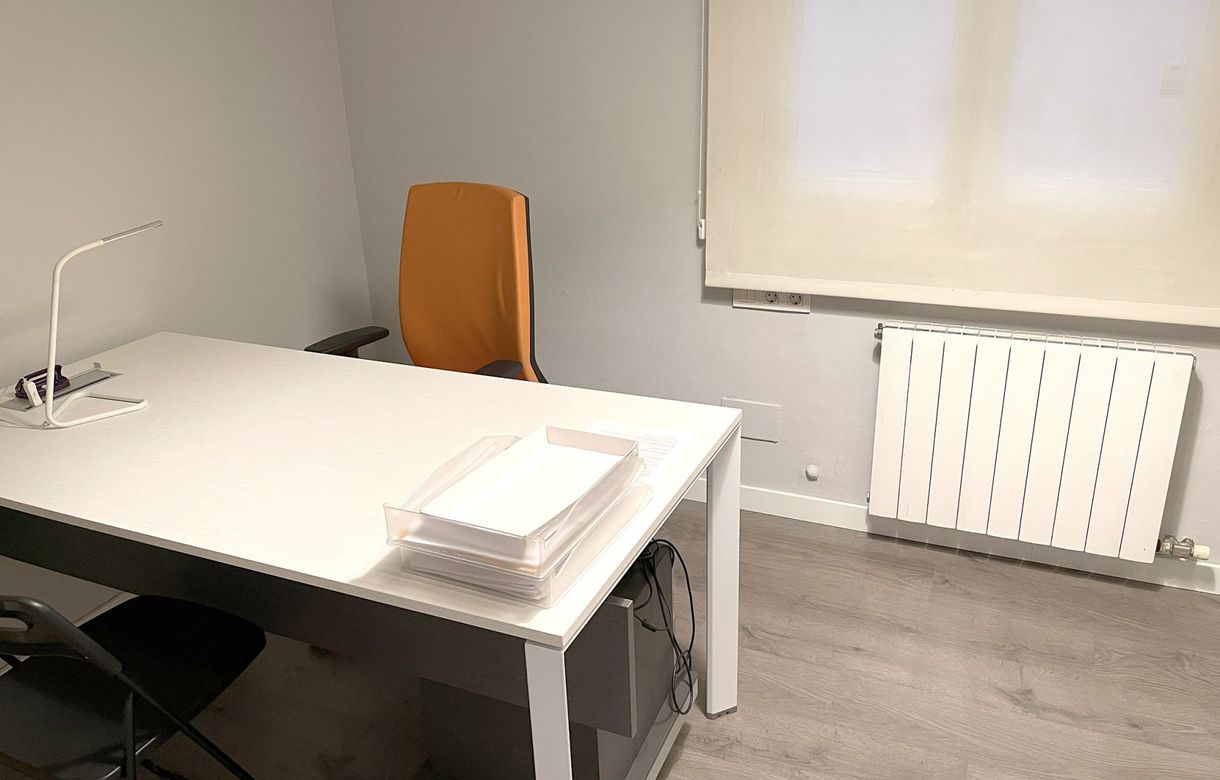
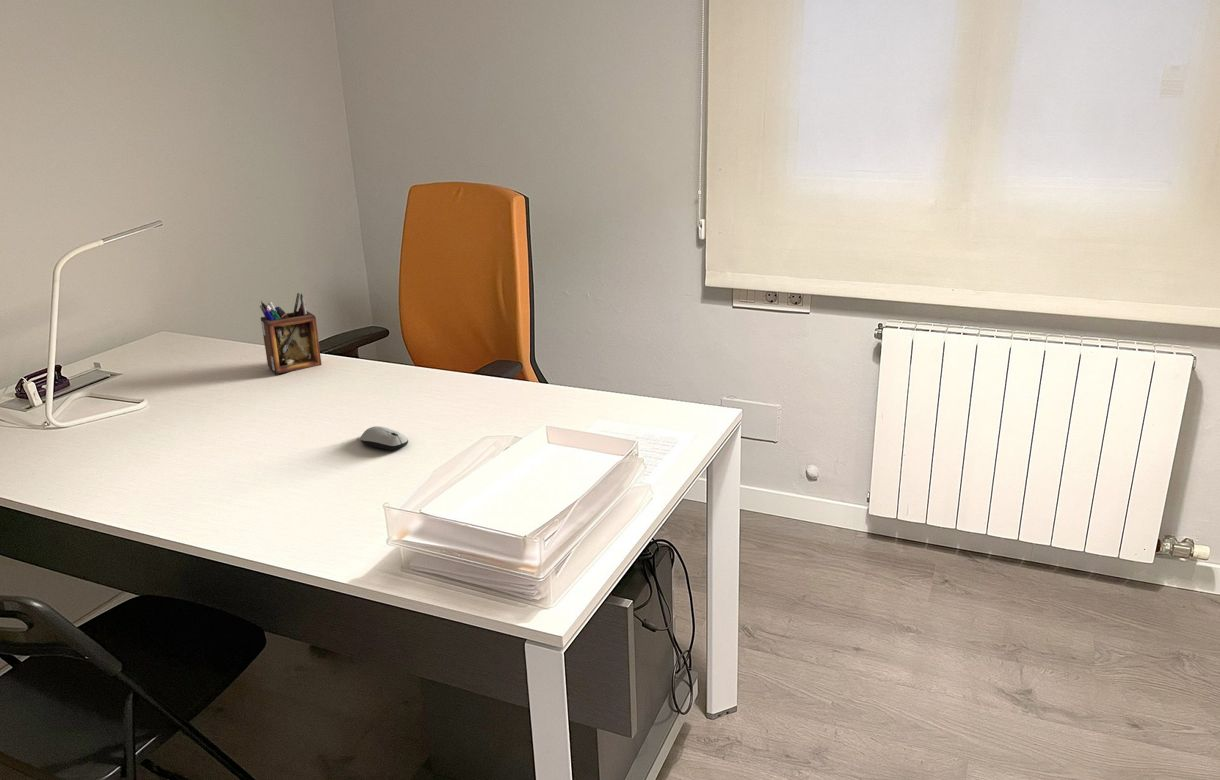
+ desk organizer (290, 332)
+ computer mouse (383, 435)
